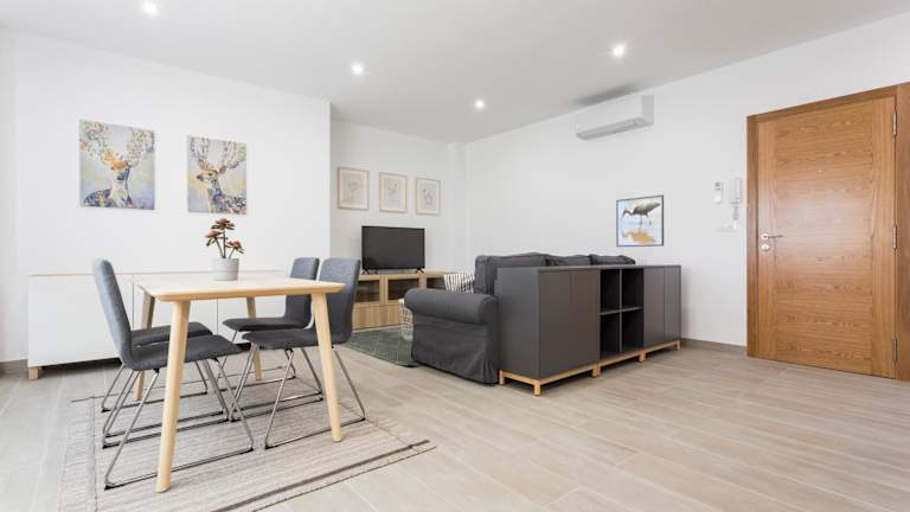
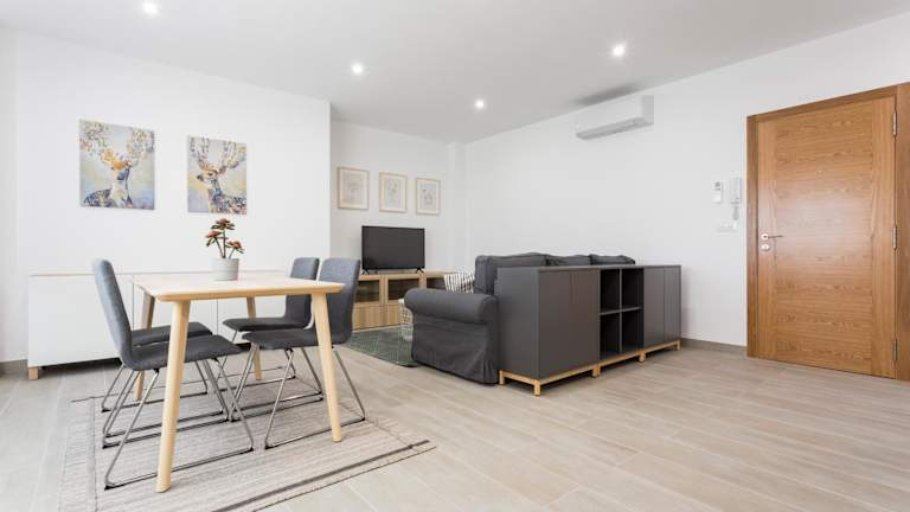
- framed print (639, 222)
